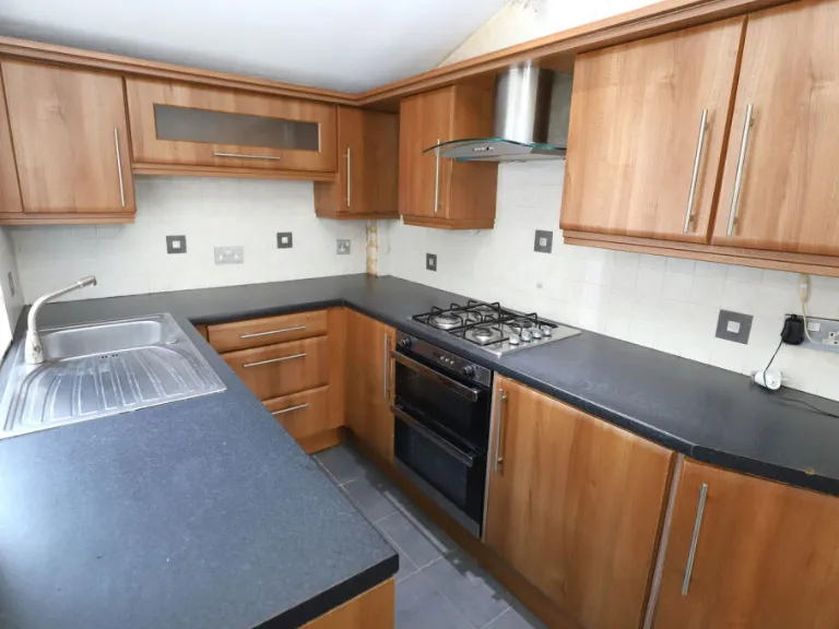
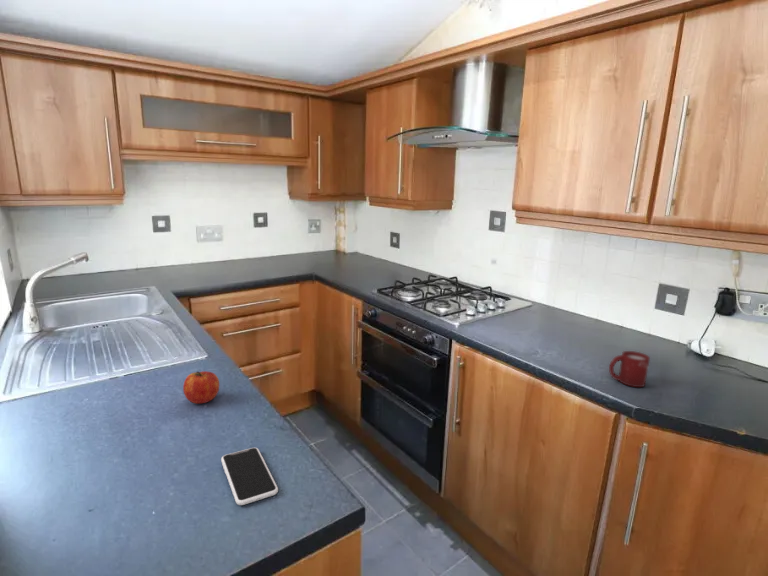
+ fruit (201, 385)
+ smartphone (248, 473)
+ cup (627, 368)
